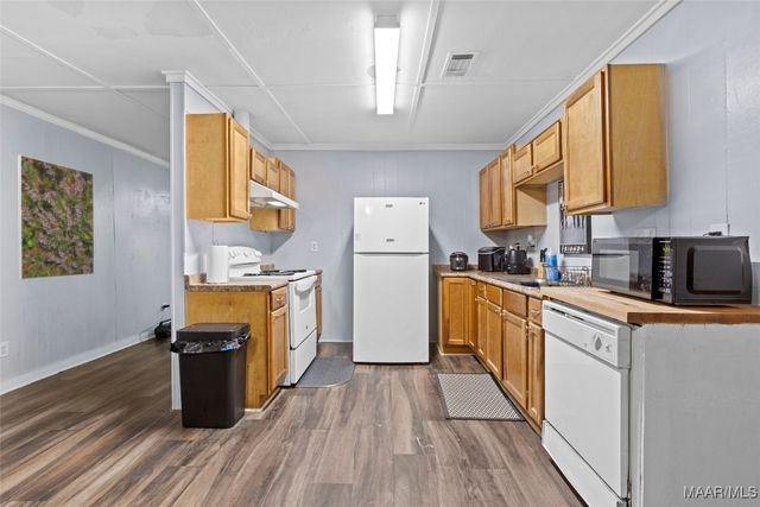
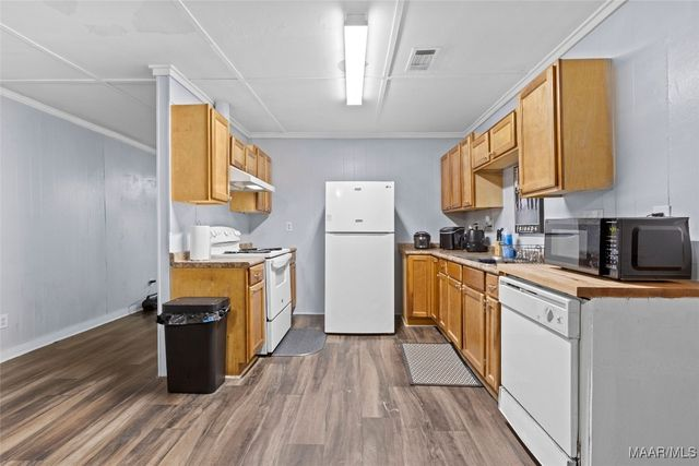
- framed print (59, 221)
